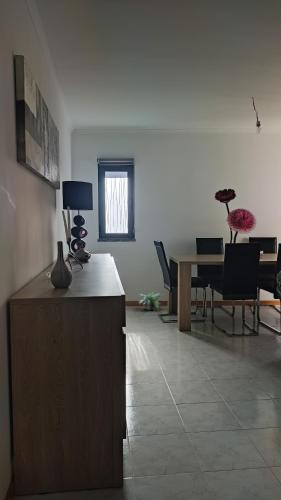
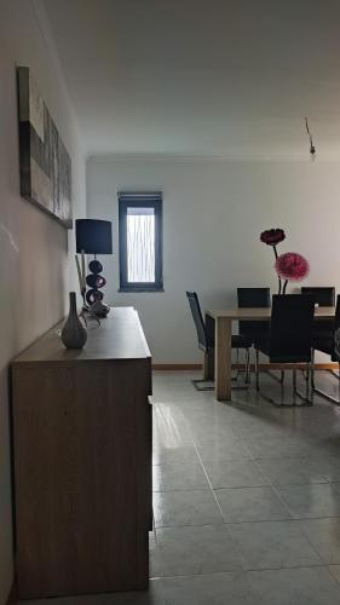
- potted plant (150, 300)
